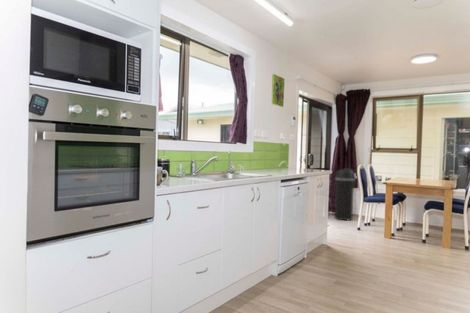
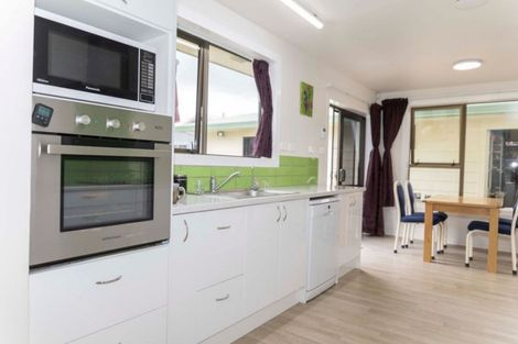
- trash can (345, 193)
